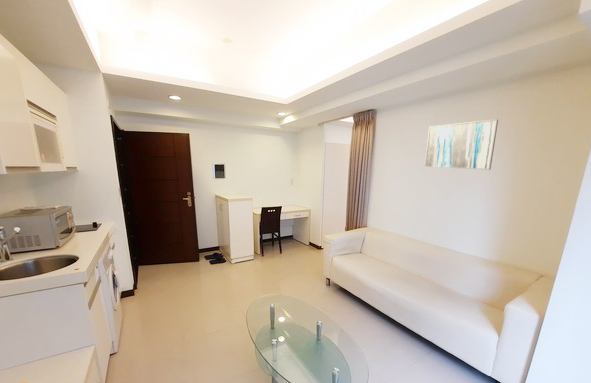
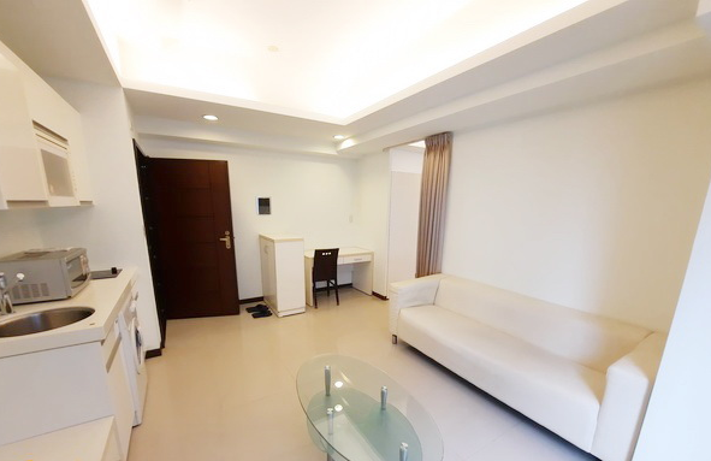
- wall art (457, 146)
